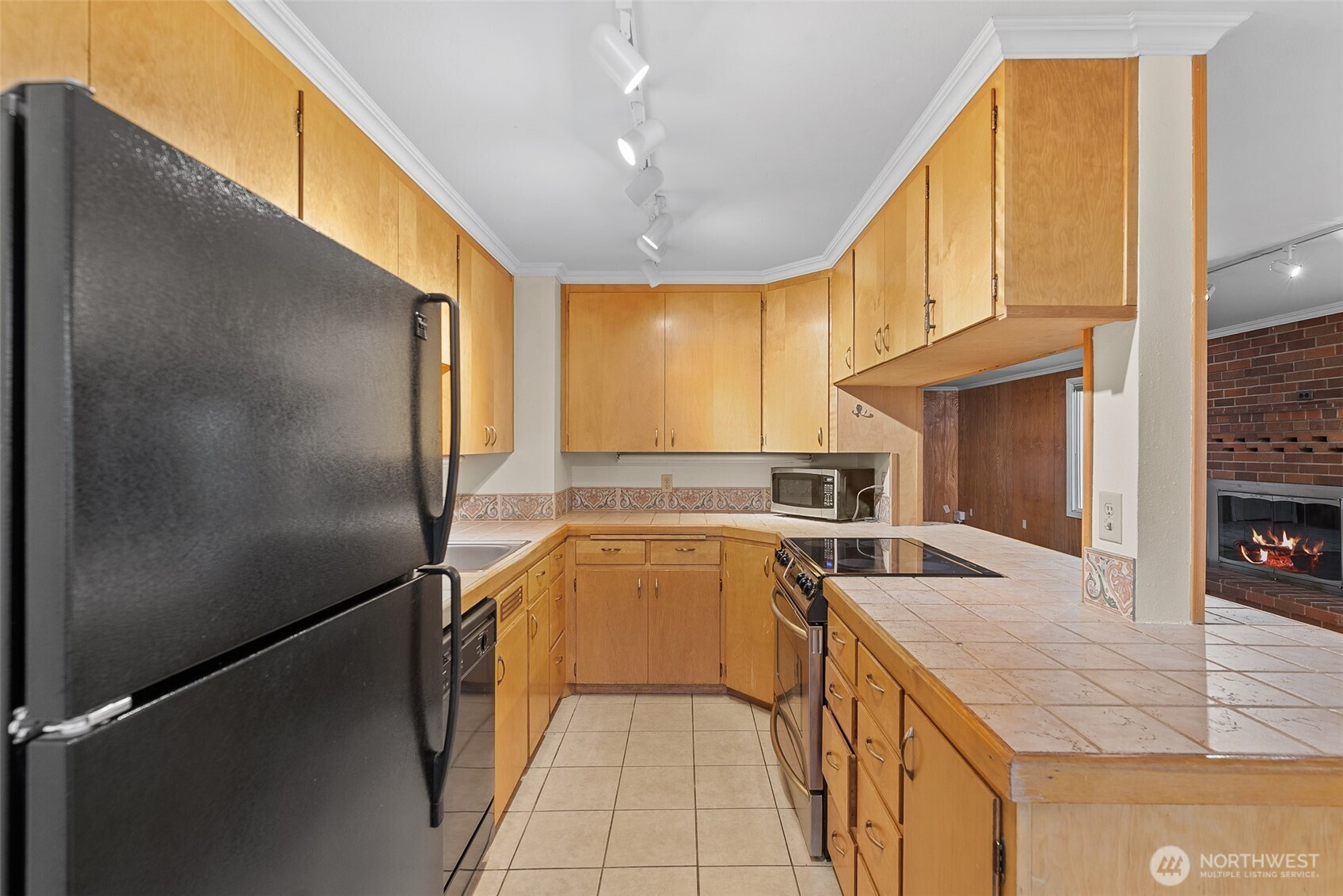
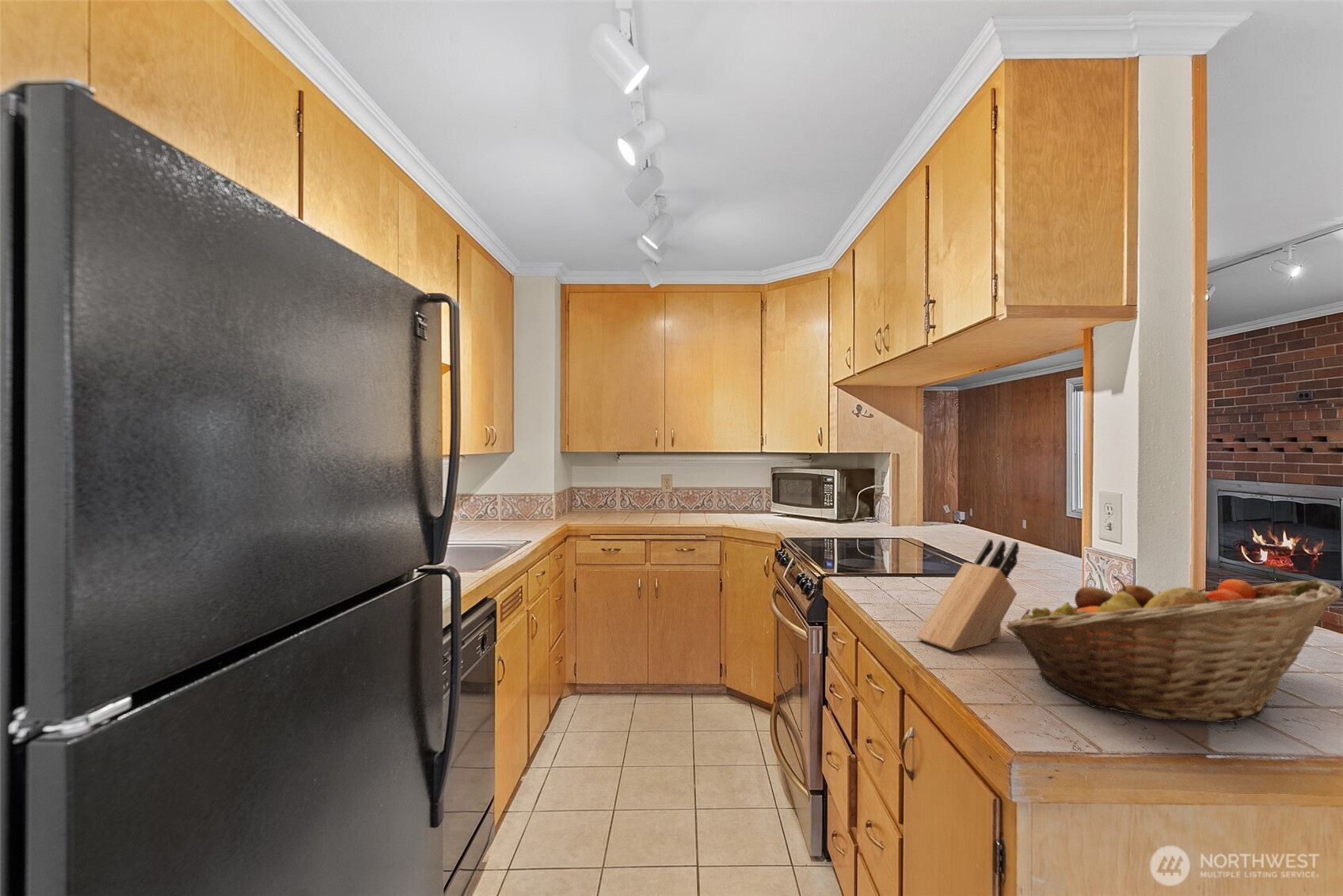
+ knife block (972, 590)
+ fruit basket (1160, 629)
